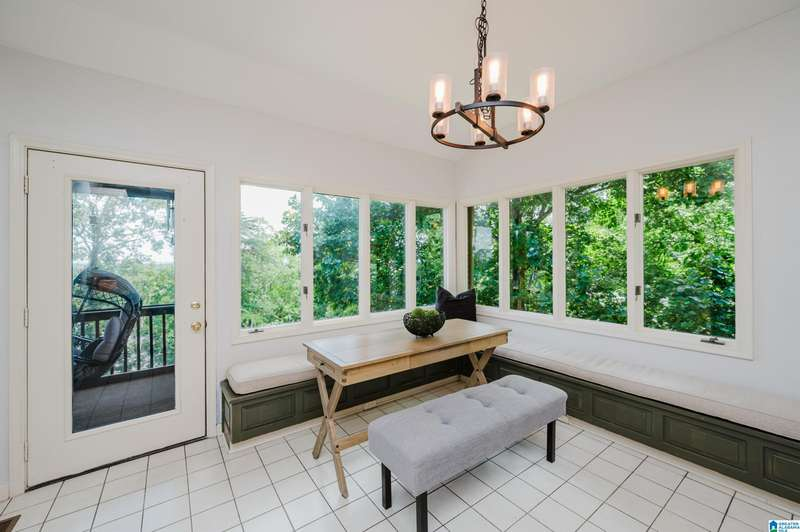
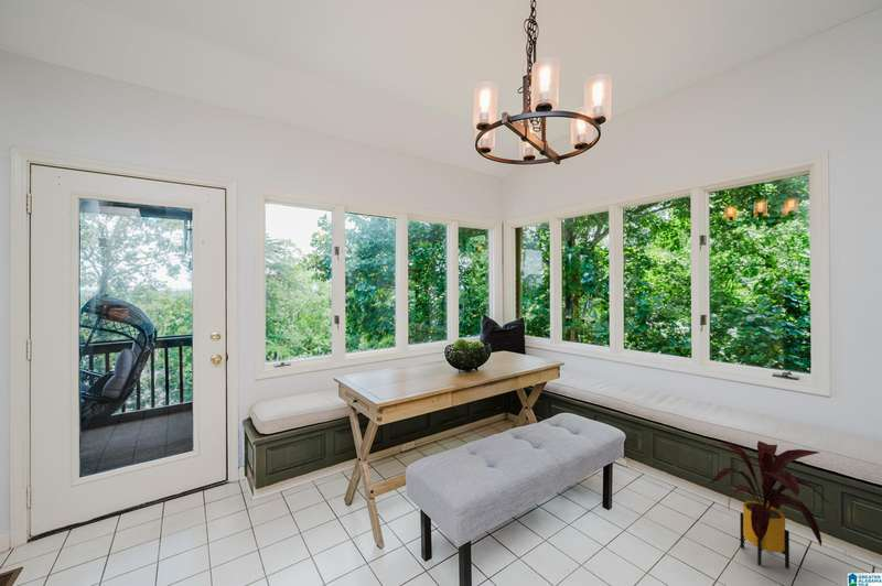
+ house plant (761, 498)
